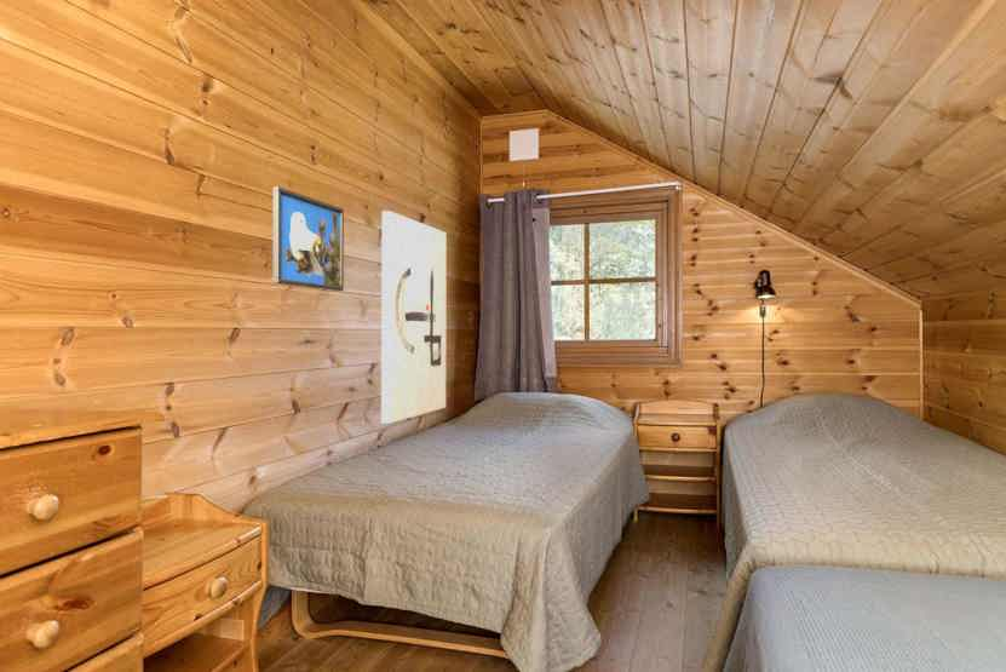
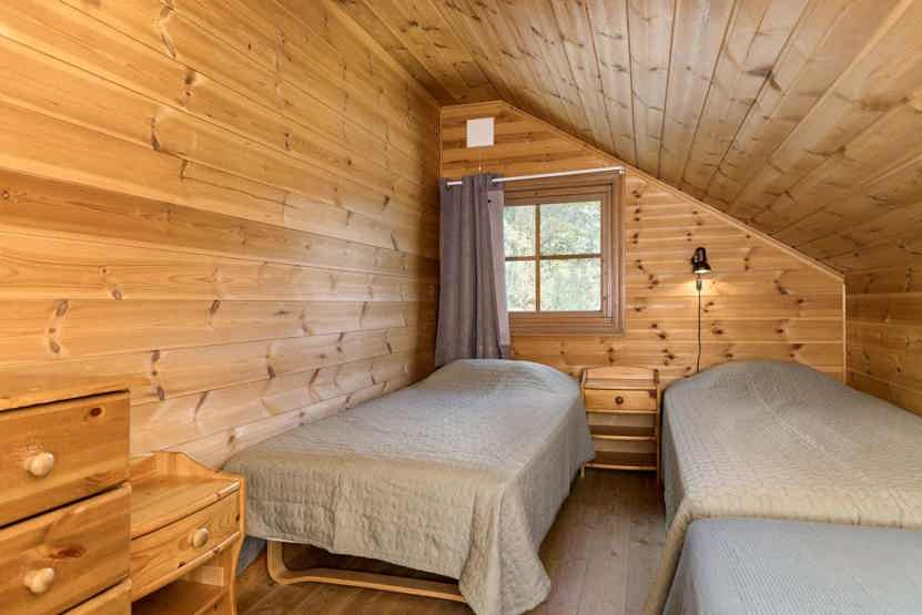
- wall art (415, 318)
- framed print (310, 242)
